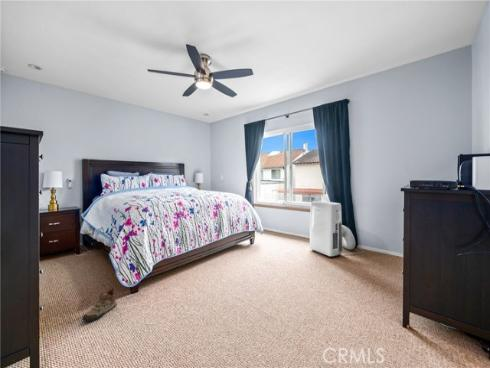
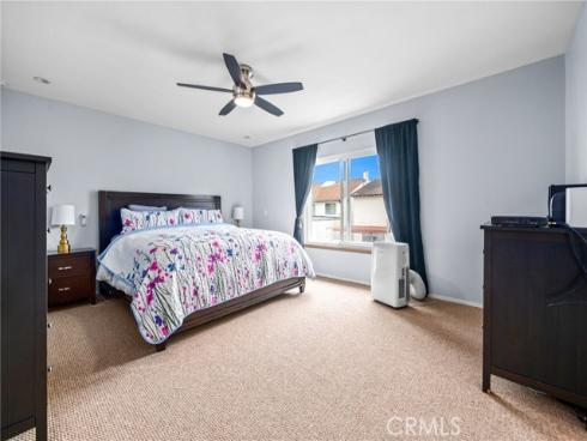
- shoe (100, 303)
